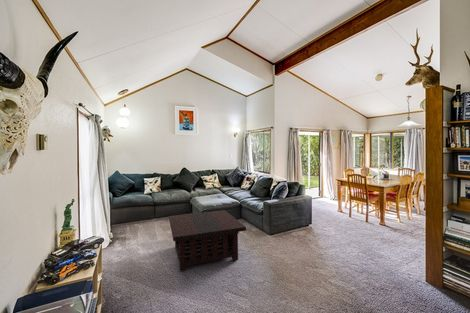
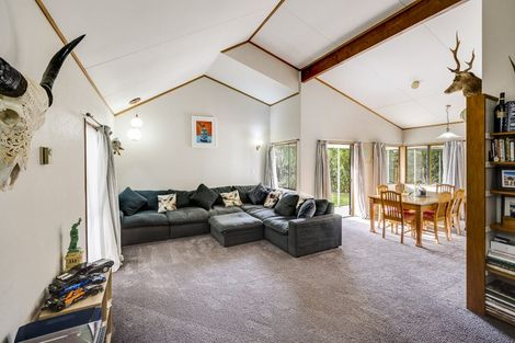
- coffee table (204, 237)
